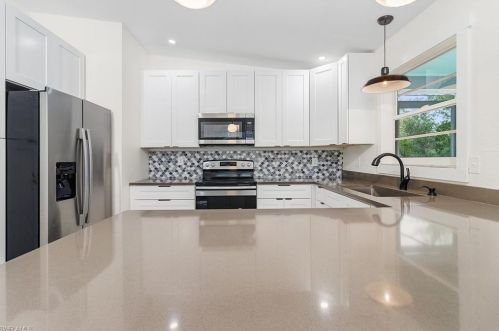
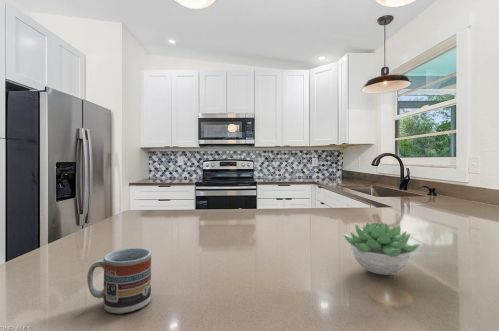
+ succulent plant (379, 248)
+ cup (119, 278)
